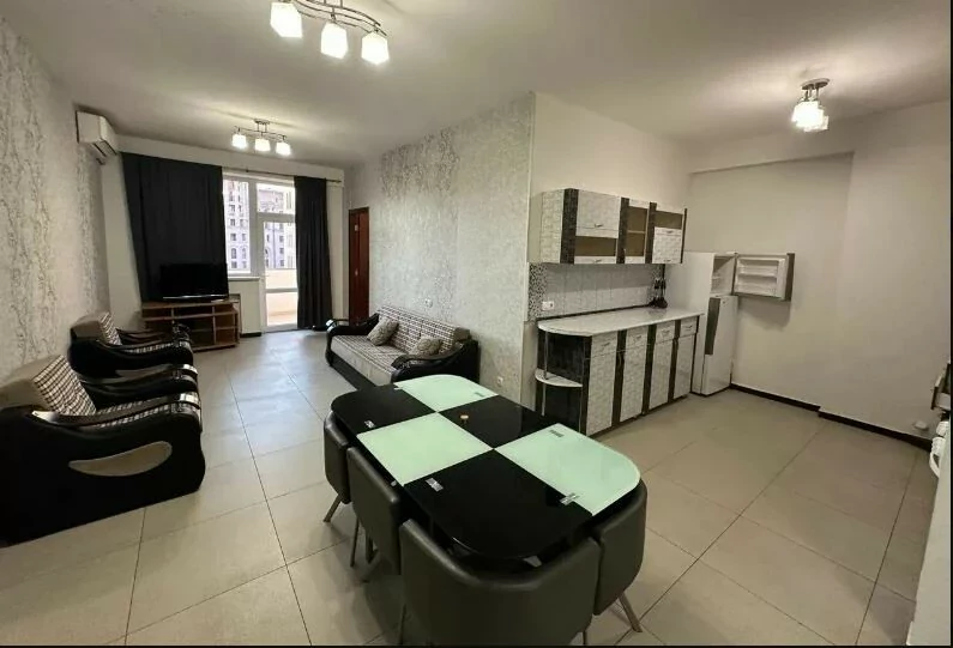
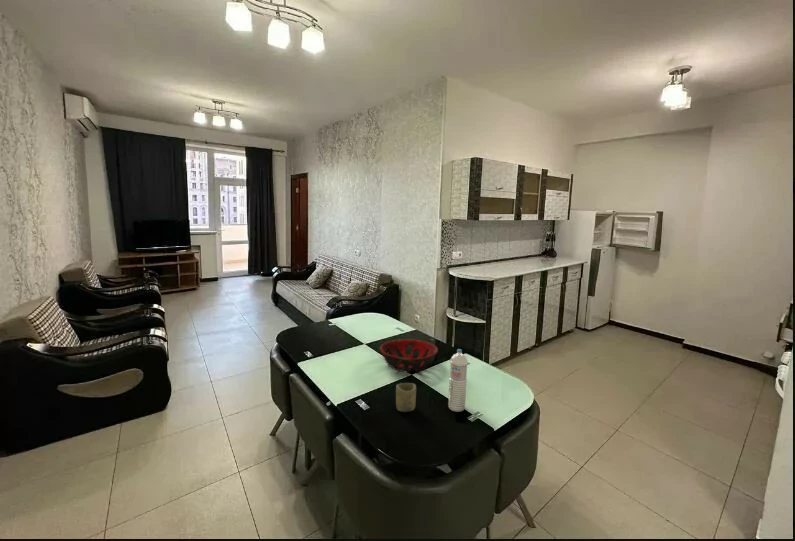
+ water bottle (457, 379)
+ cup (405, 397)
+ decorative bowl (408, 356)
